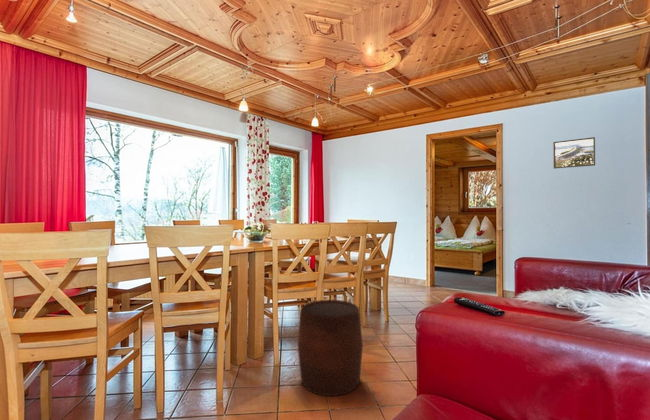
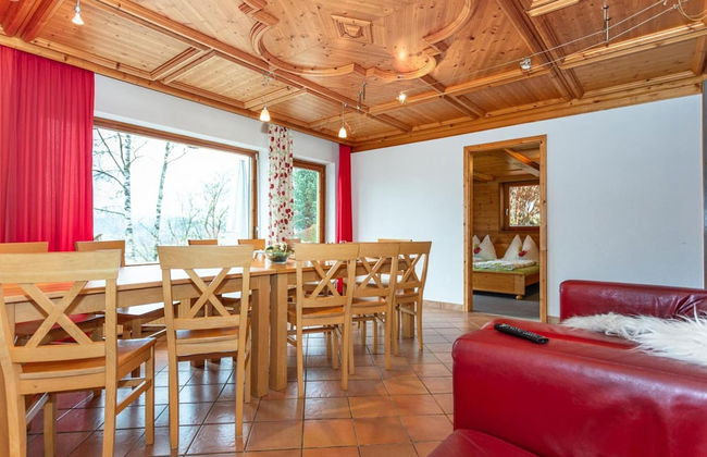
- stool (330, 343)
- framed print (573, 153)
